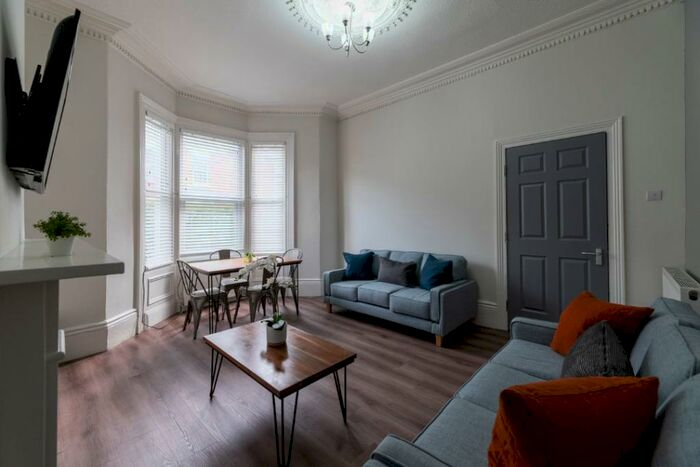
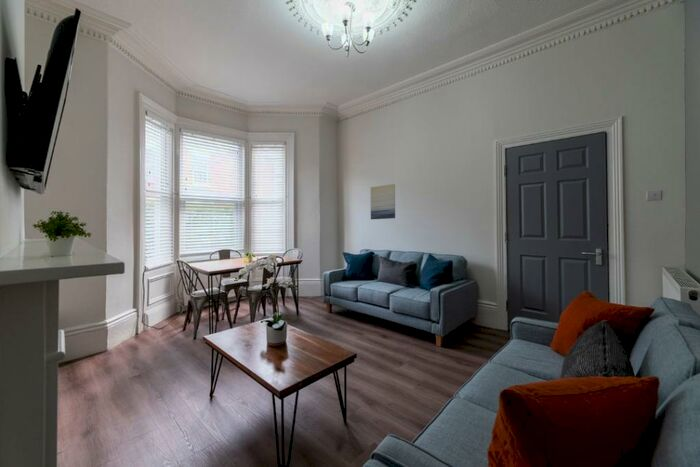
+ wall art (382, 202)
